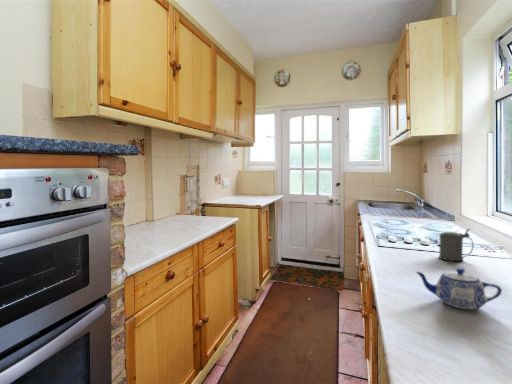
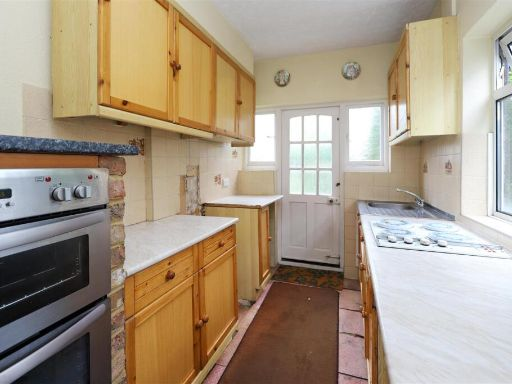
- teapot (455, 285)
- beer stein (455, 243)
